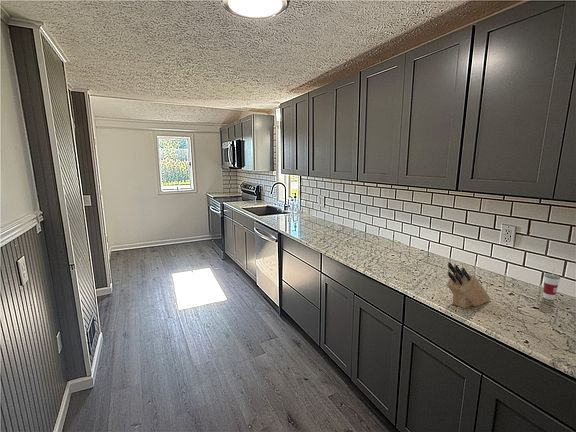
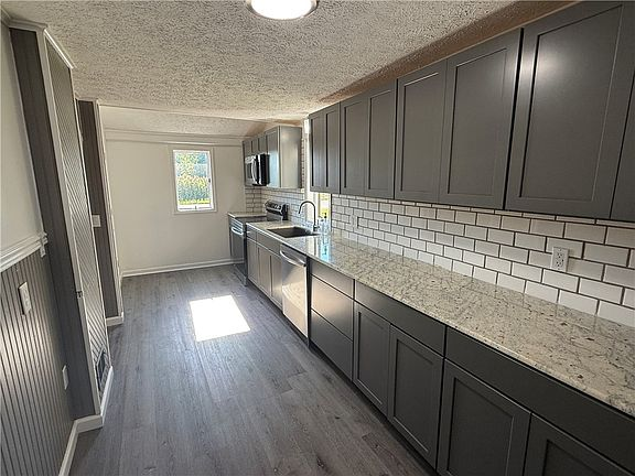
- cup (551, 282)
- knife block (467, 282)
